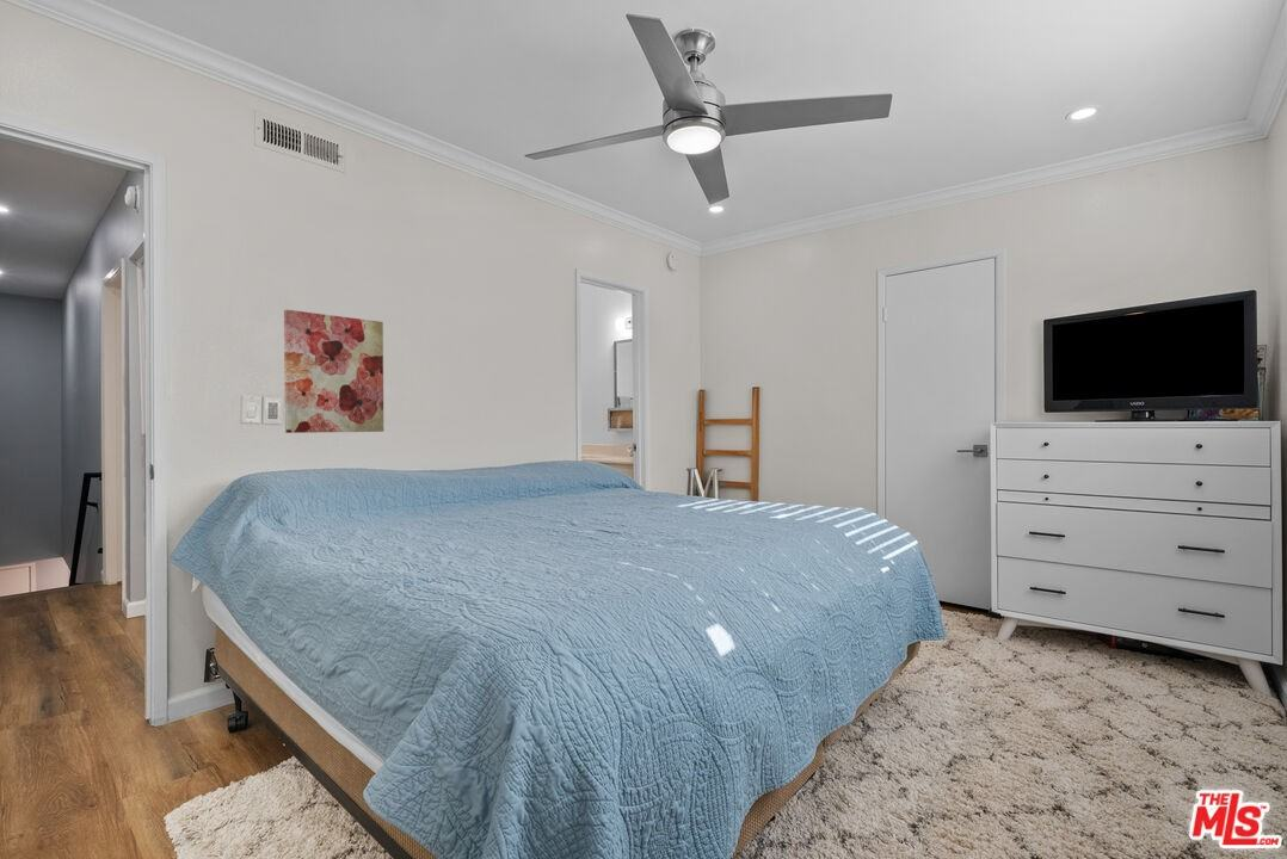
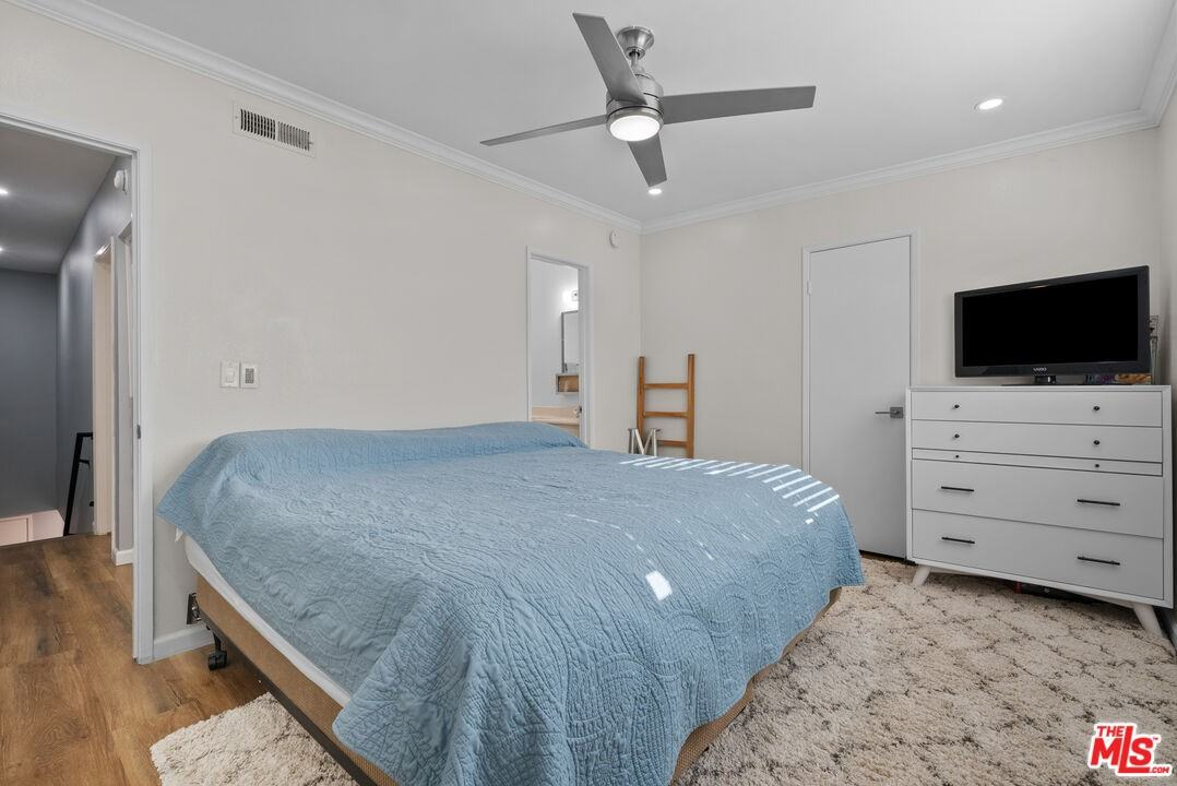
- wall art (335, 373)
